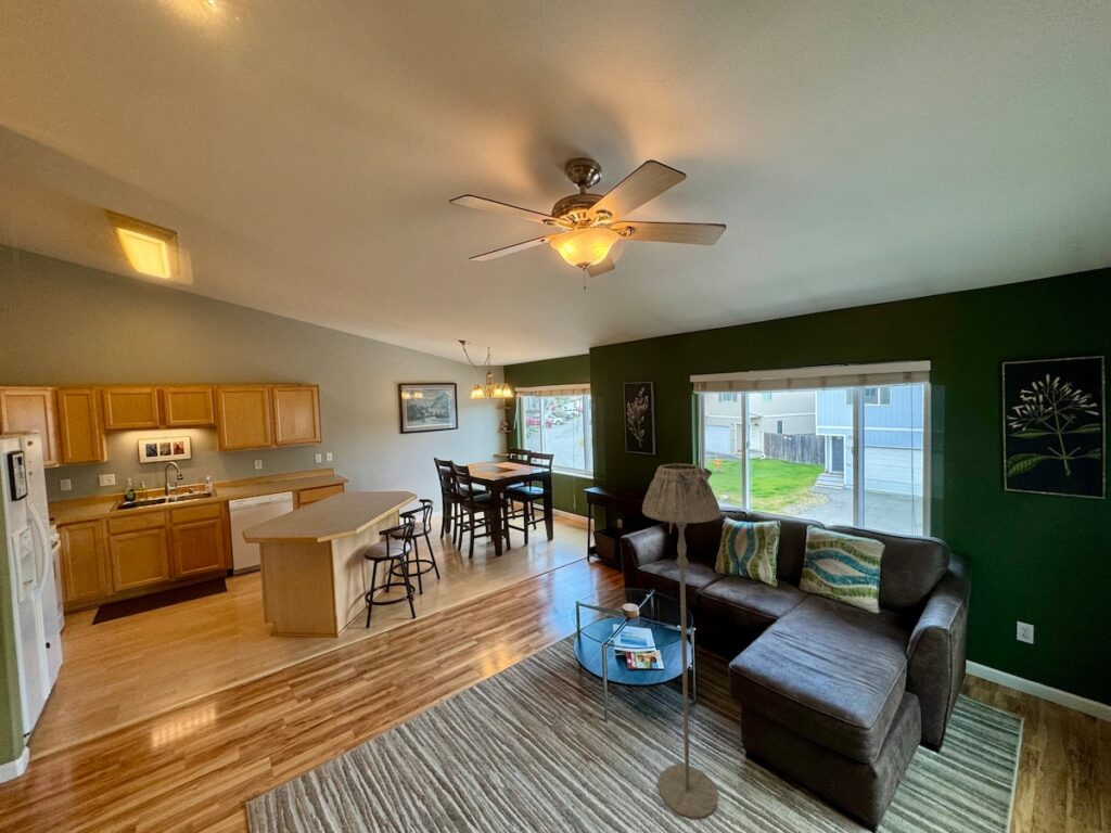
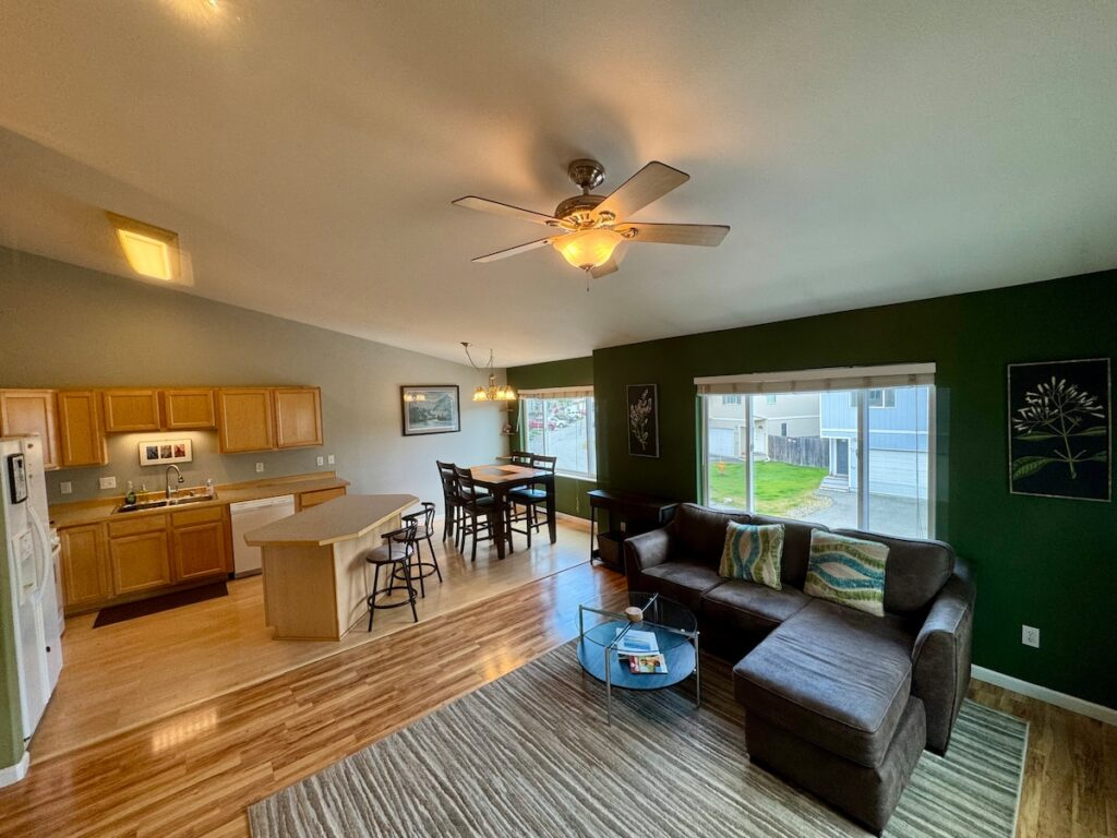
- floor lamp (682, 630)
